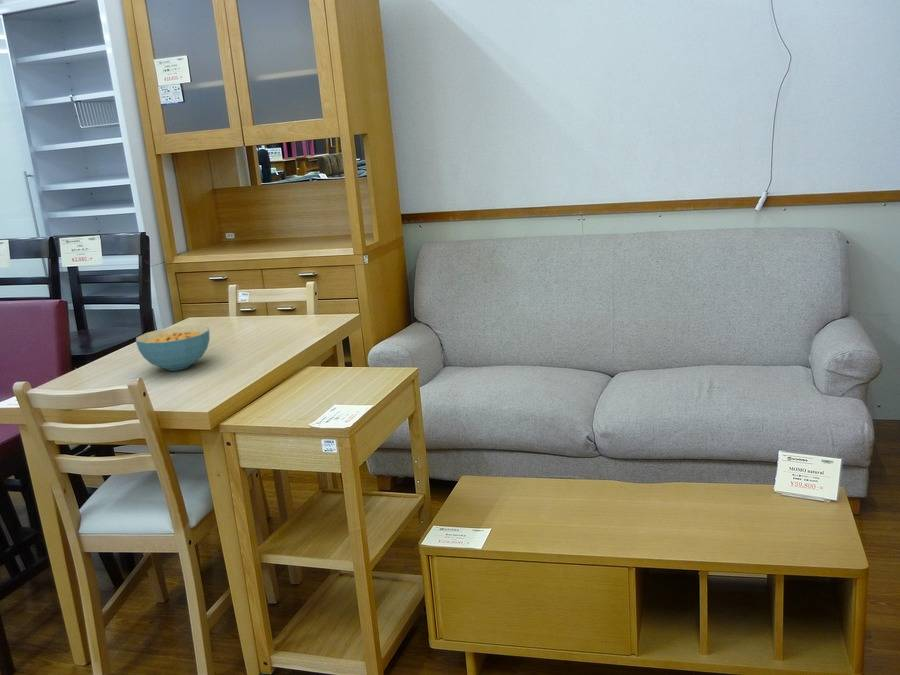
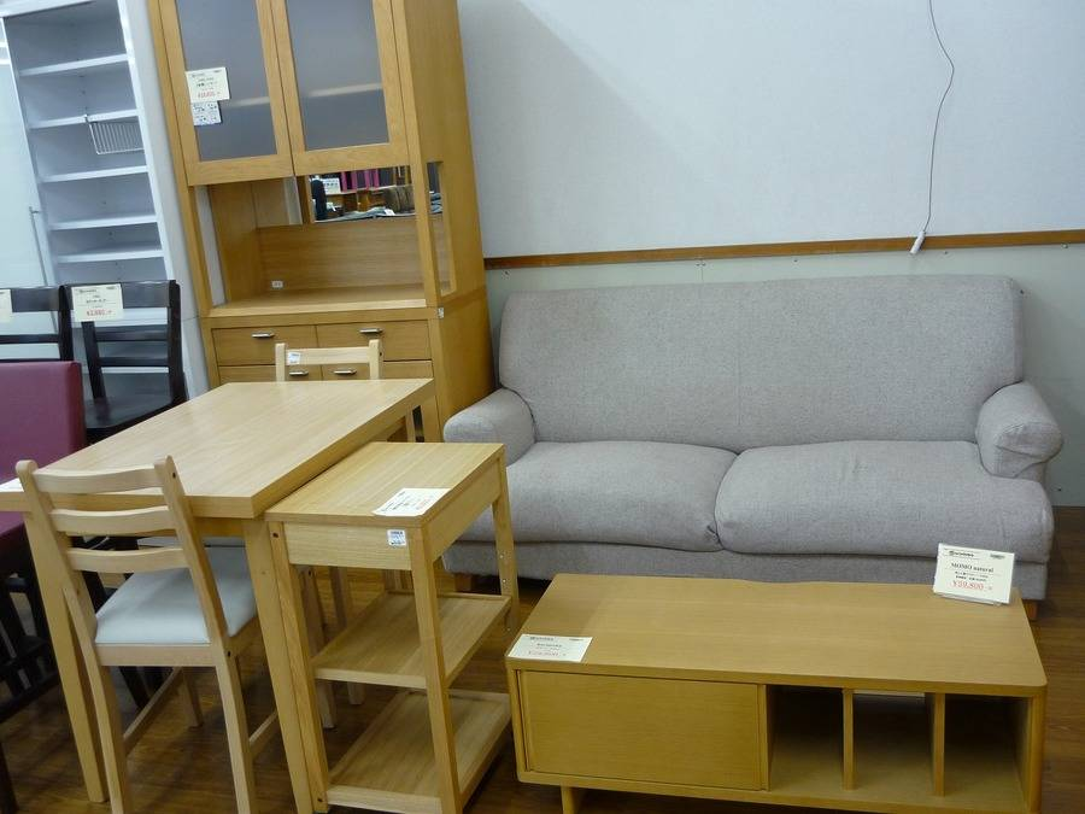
- cereal bowl (175, 350)
